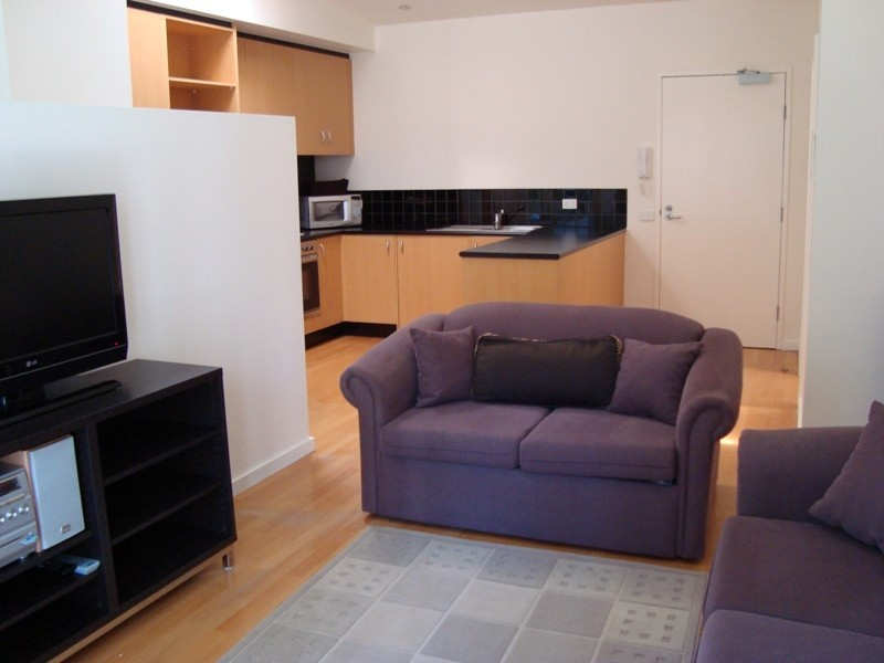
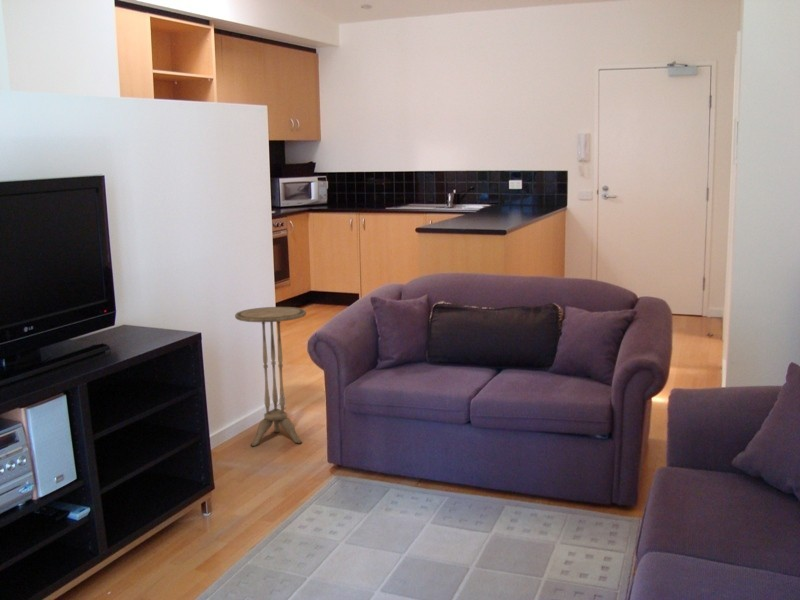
+ side table (273, 376)
